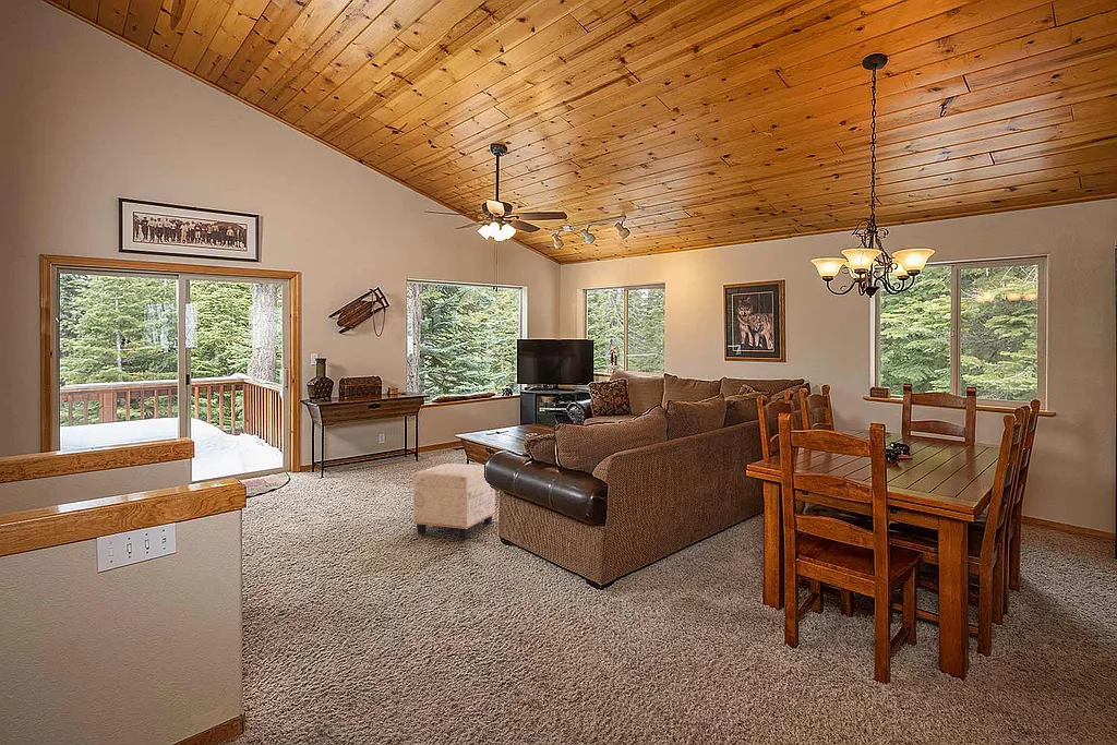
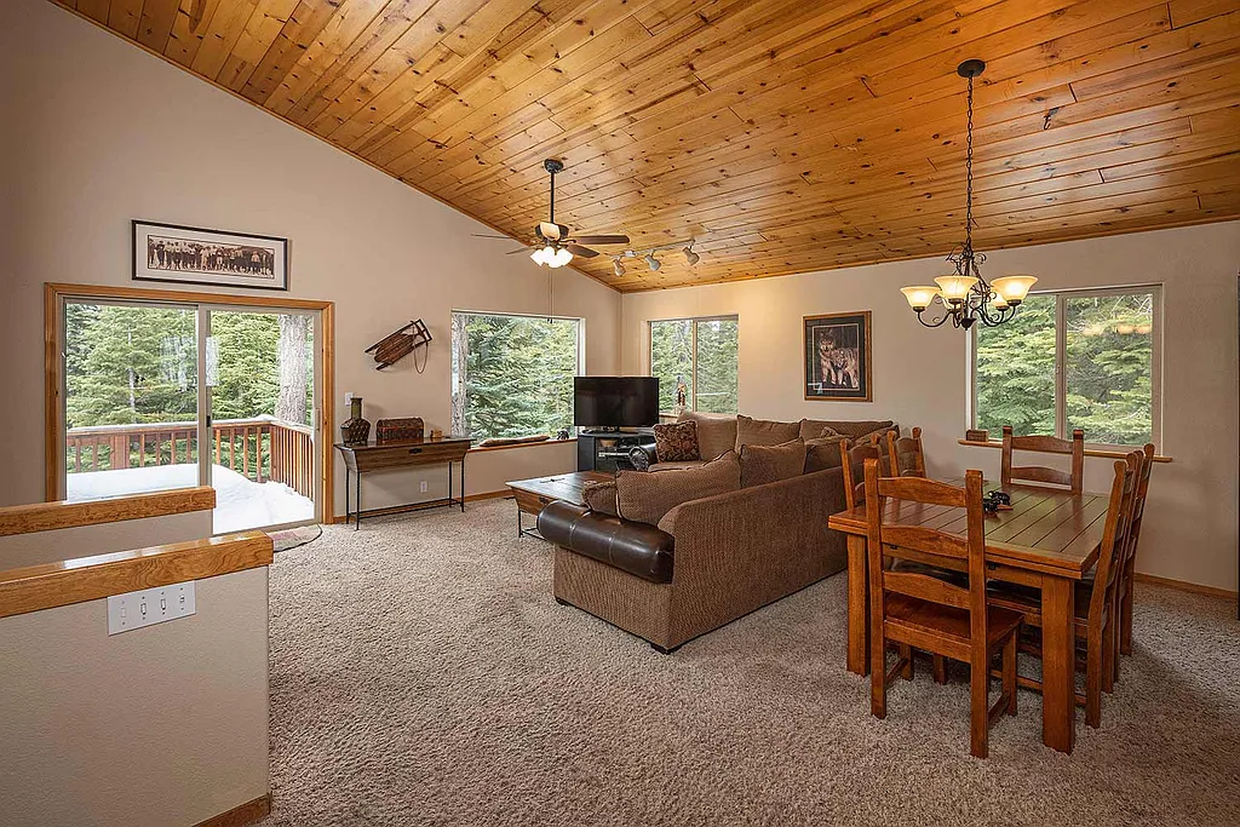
- ottoman (455, 497)
